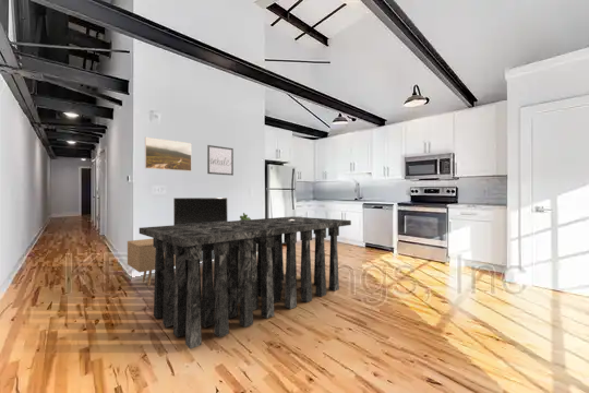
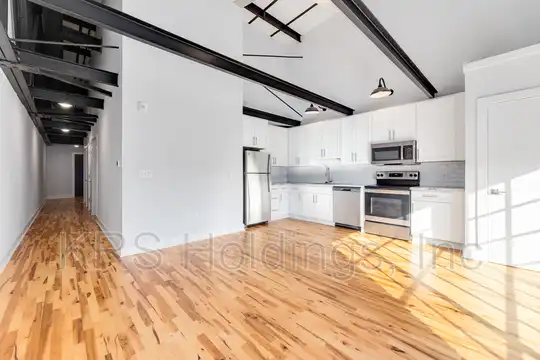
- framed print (169, 155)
- media console (201, 223)
- dining table (257, 261)
- wall art (220, 160)
